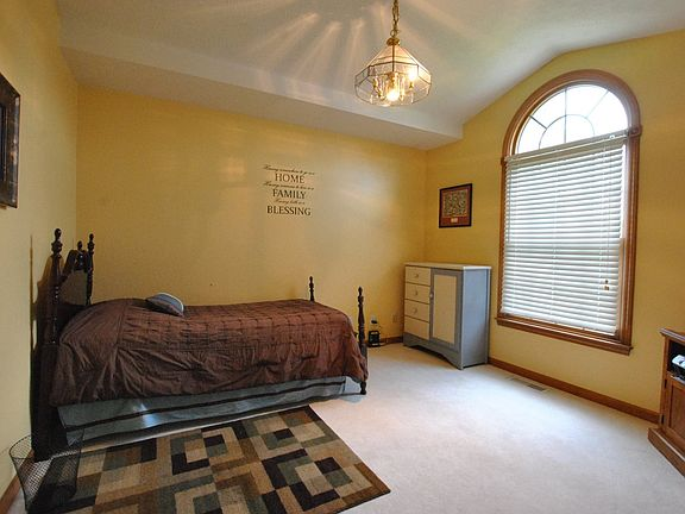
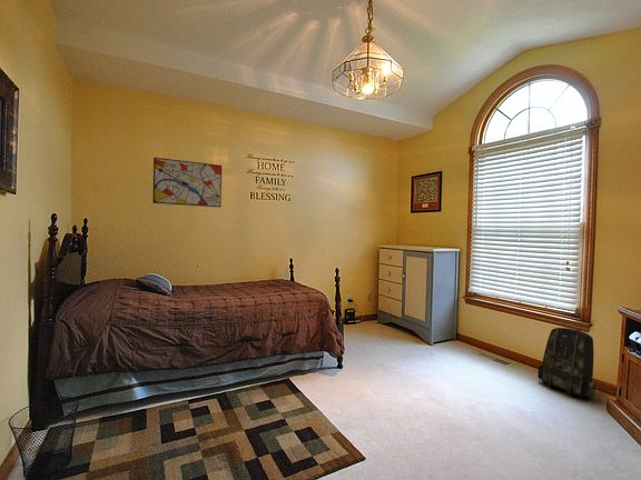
+ wall art (188, 183)
+ backpack (570, 358)
